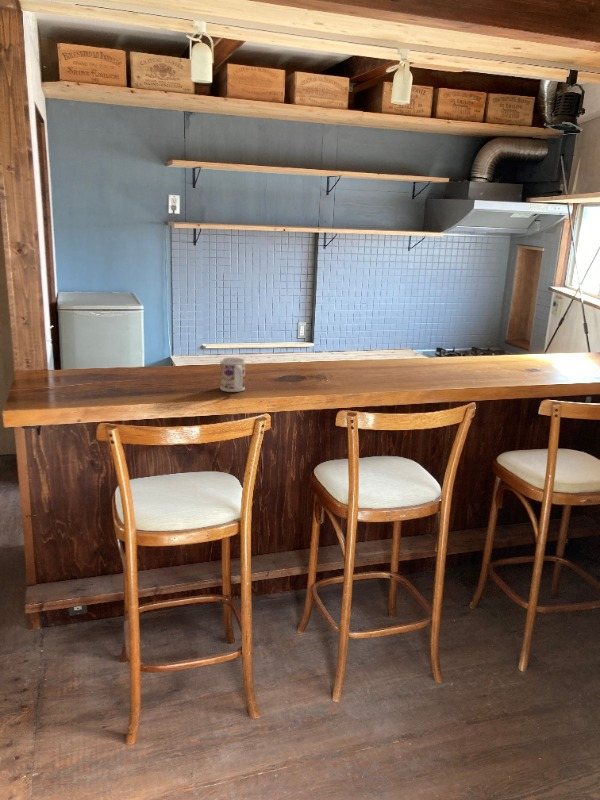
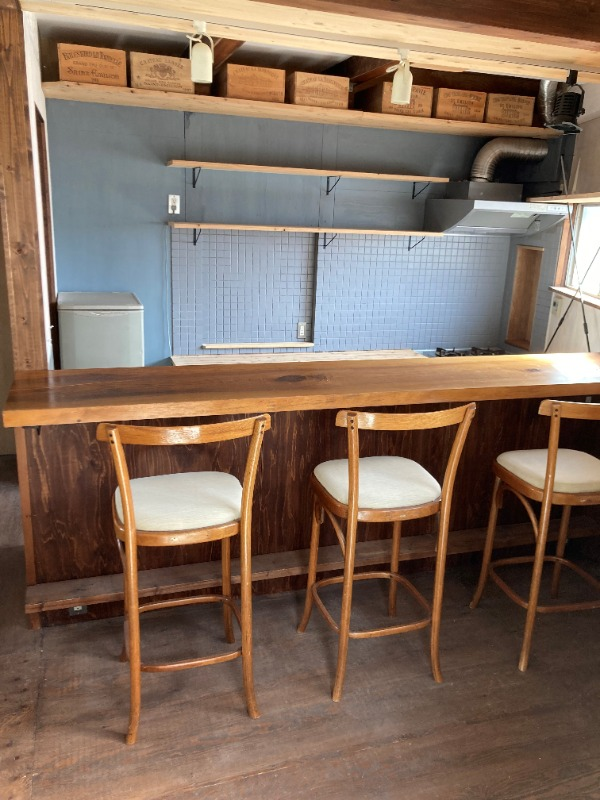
- mug (234, 375)
